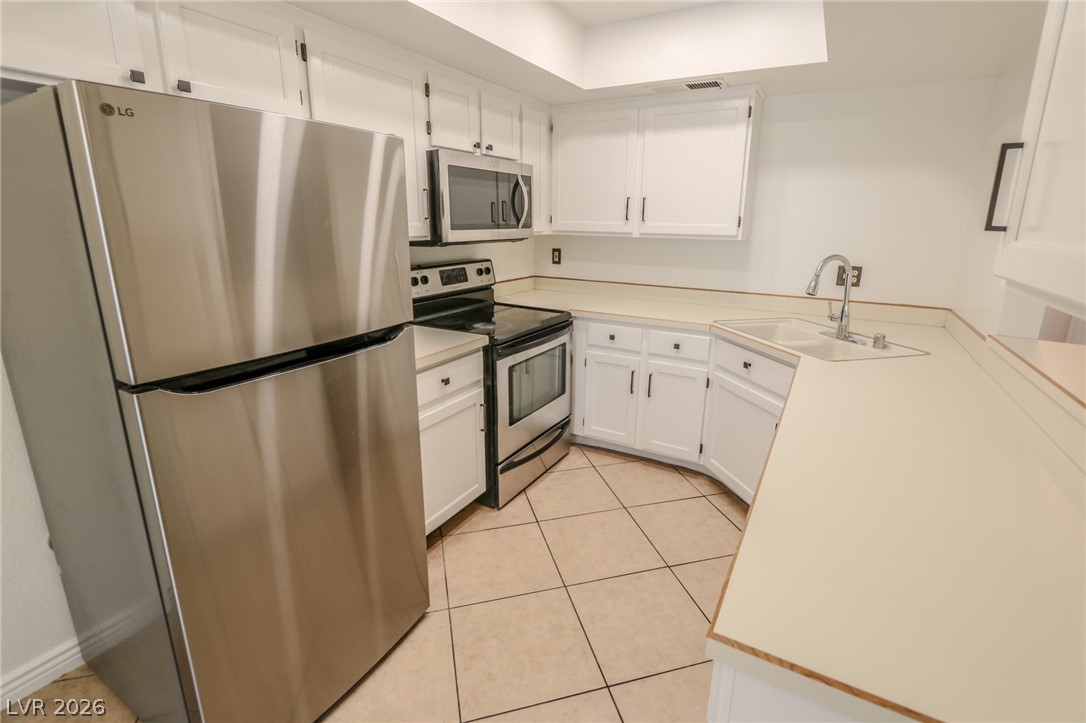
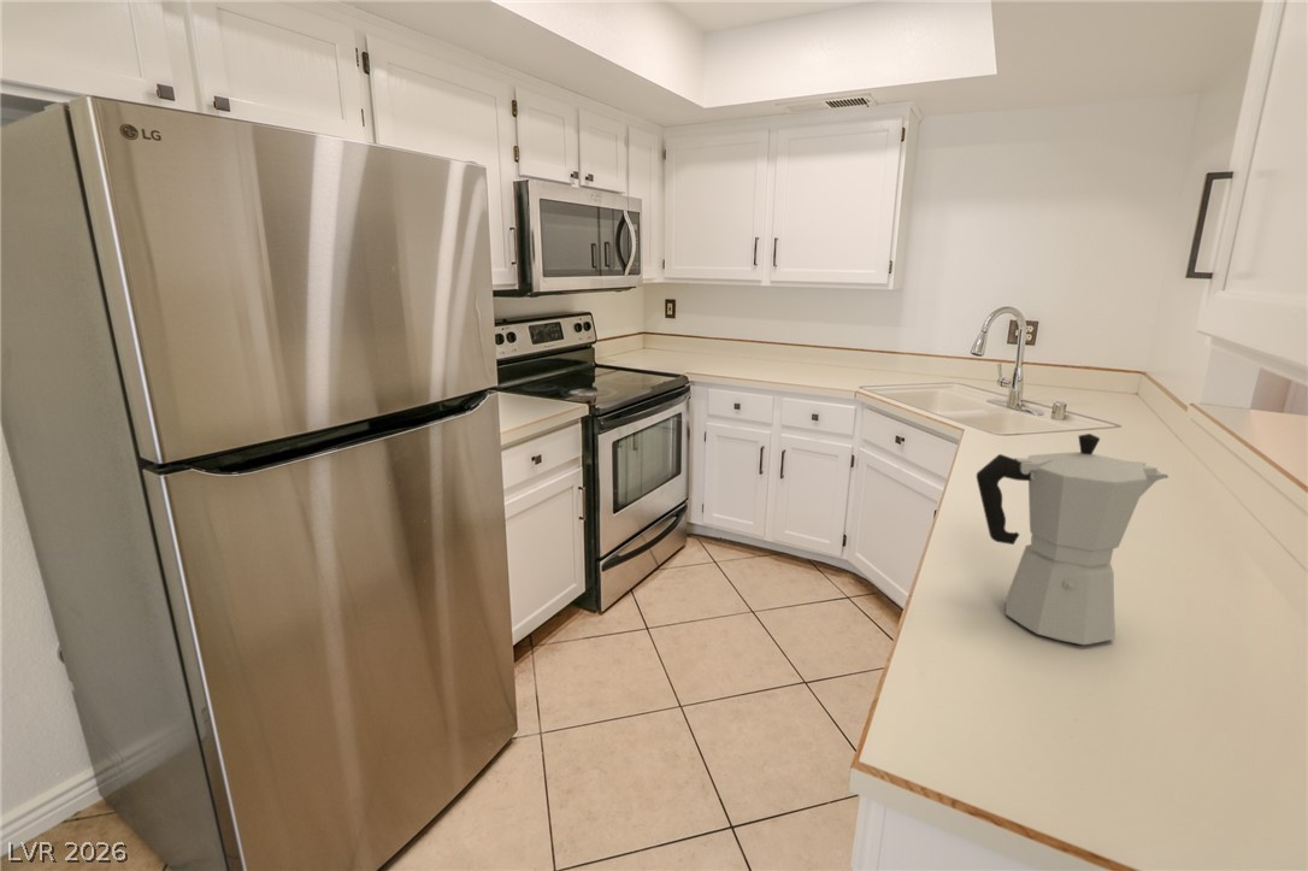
+ moka pot (1060, 529)
